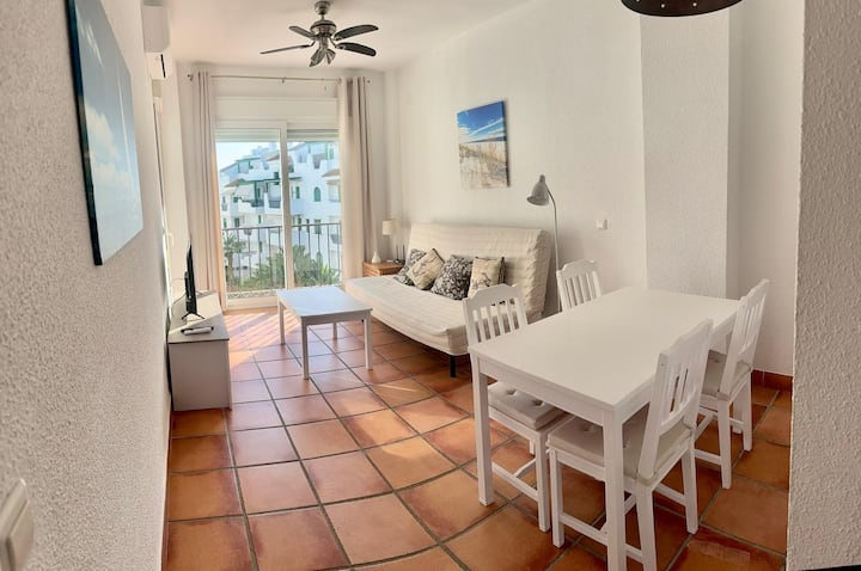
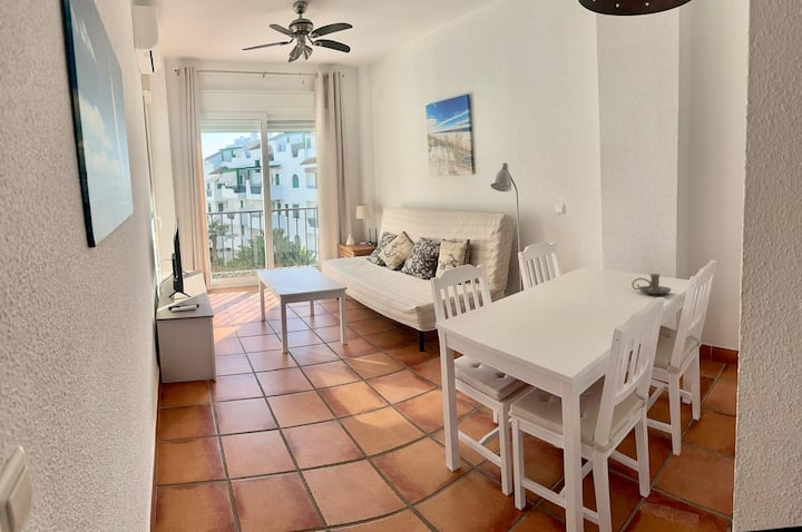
+ candle holder (651, 284)
